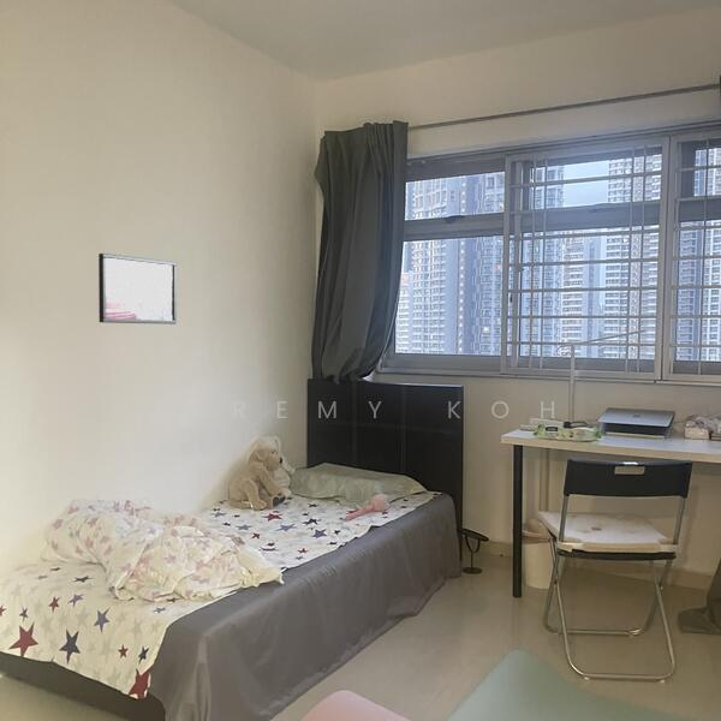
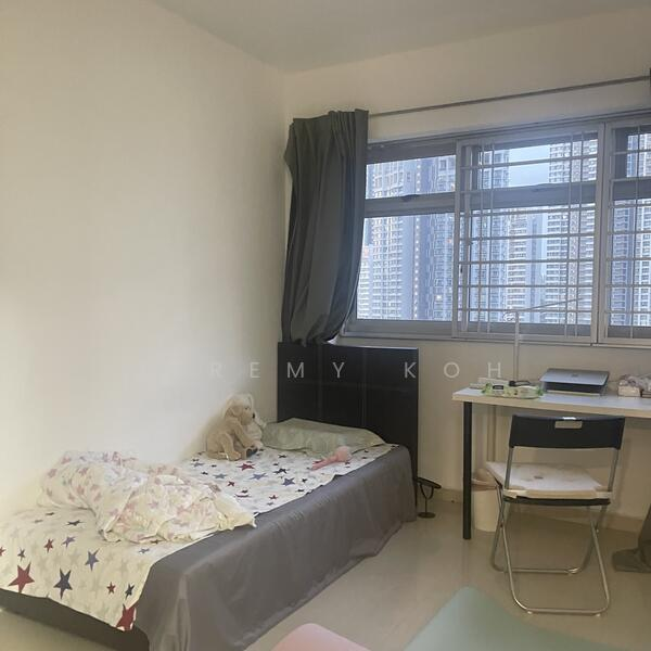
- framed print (139, 290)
